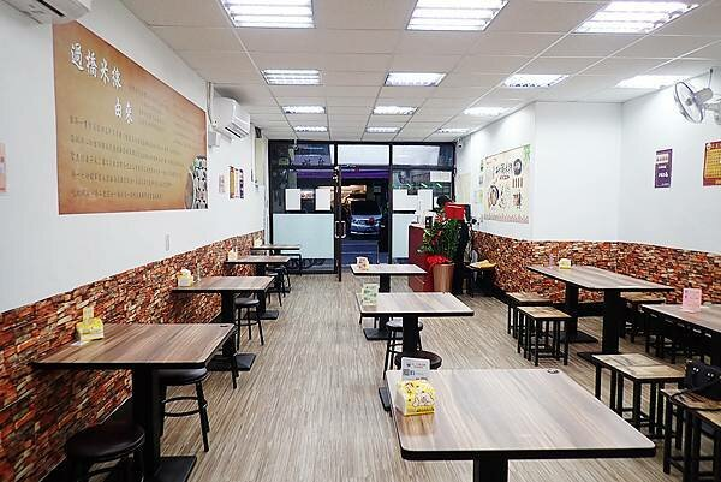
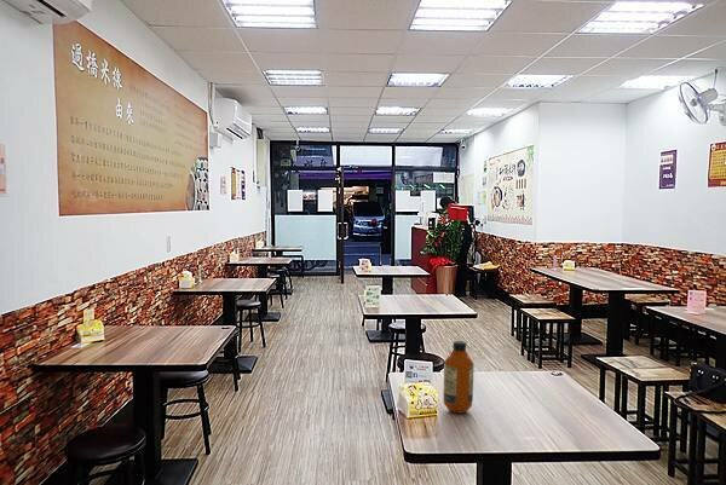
+ bottle (457, 376)
